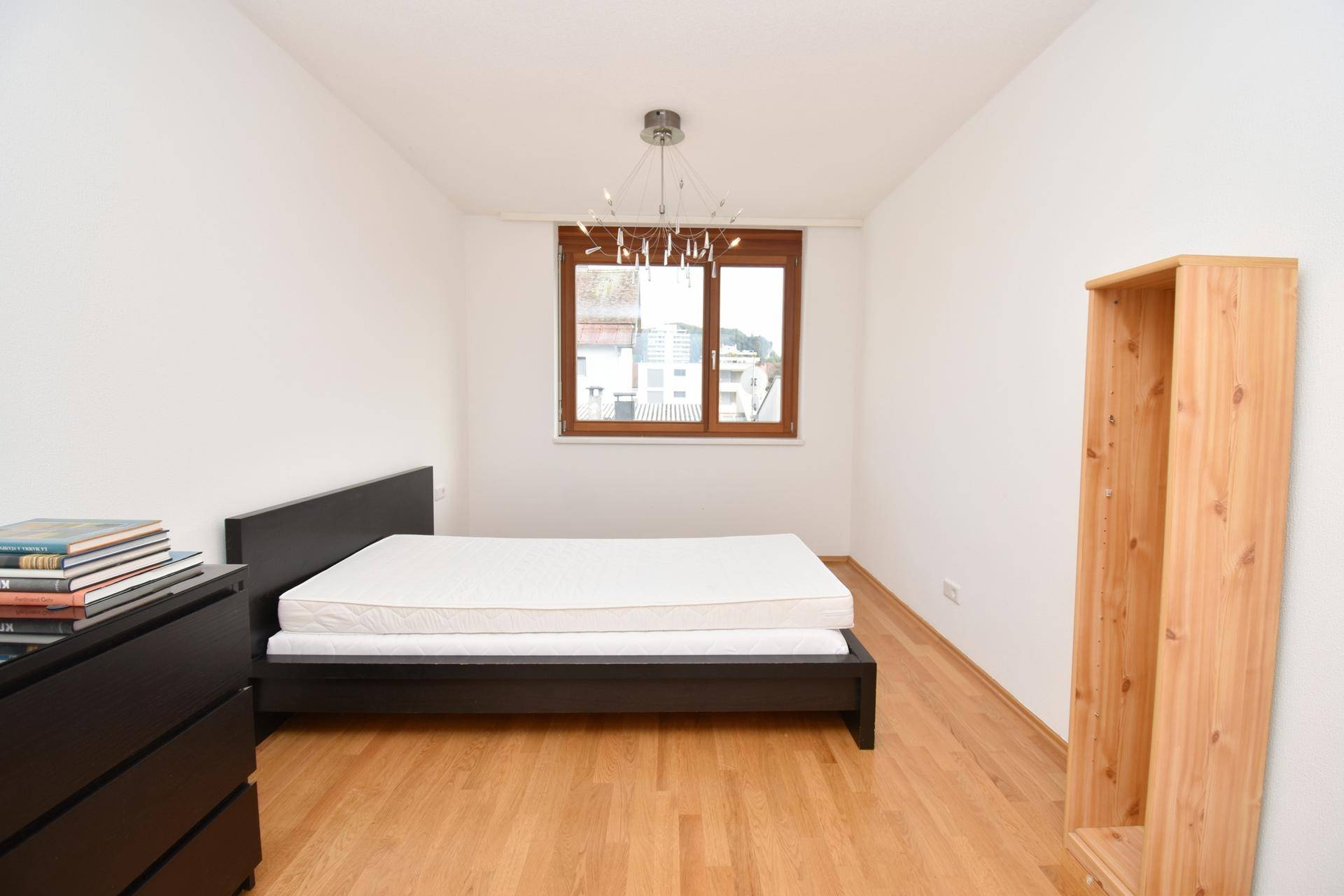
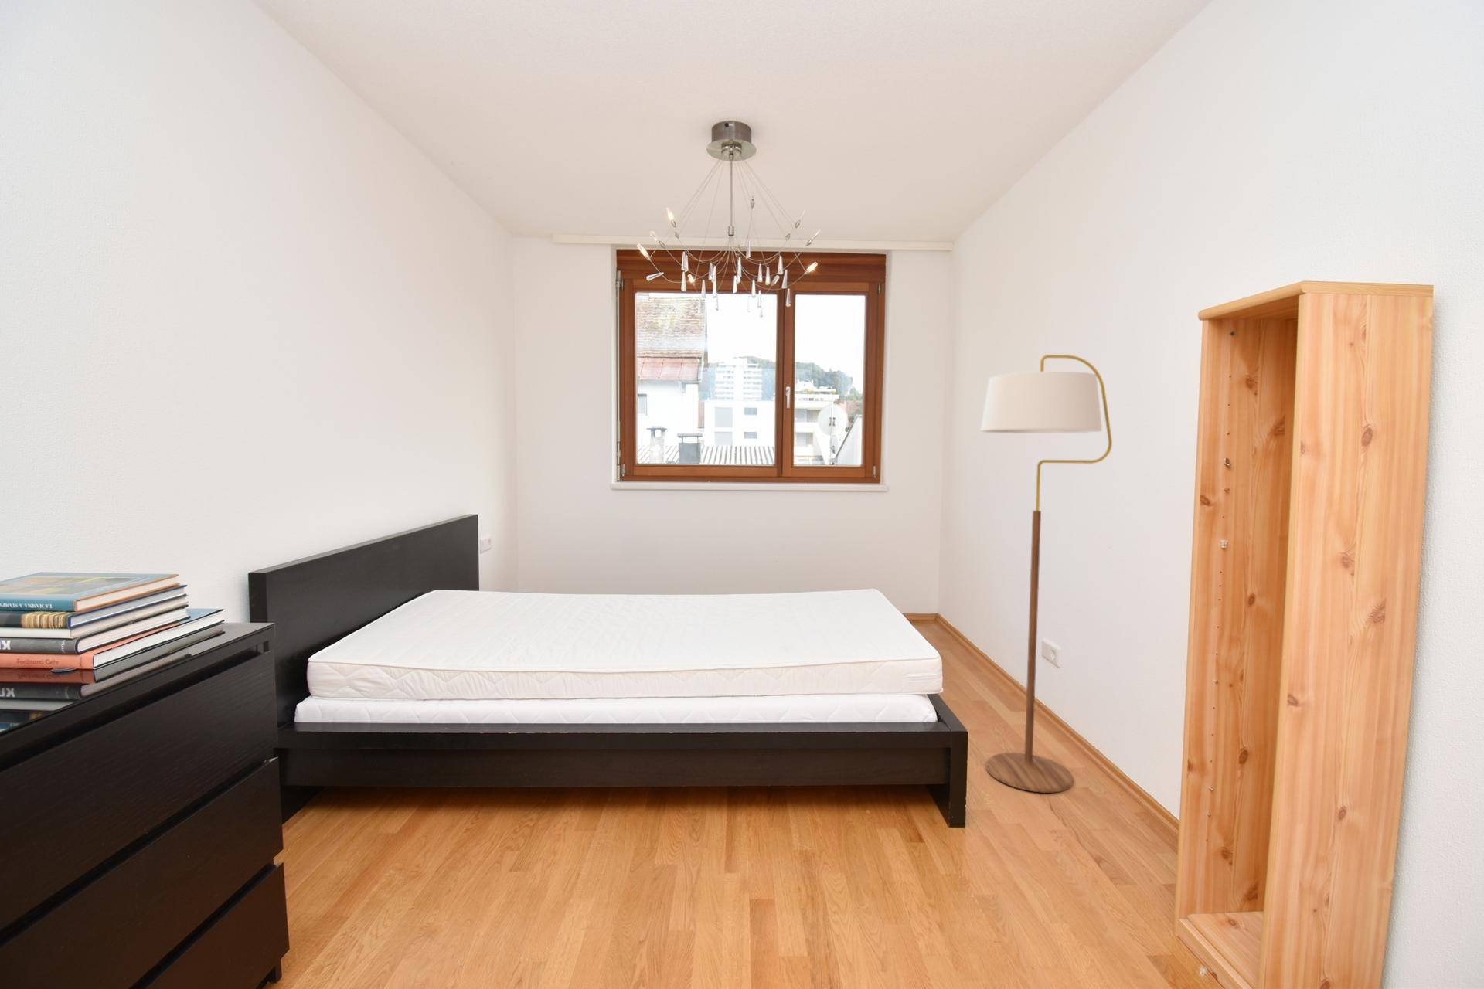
+ floor lamp (1039, 565)
